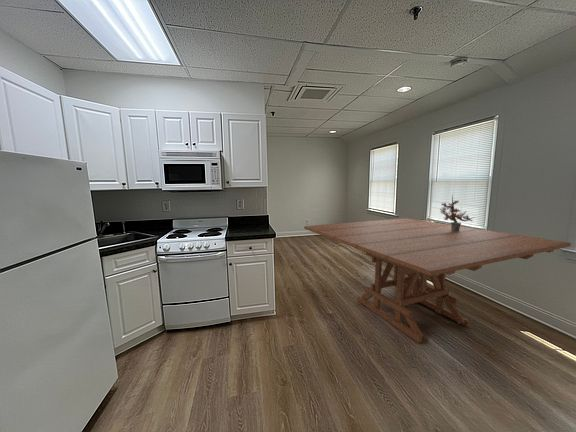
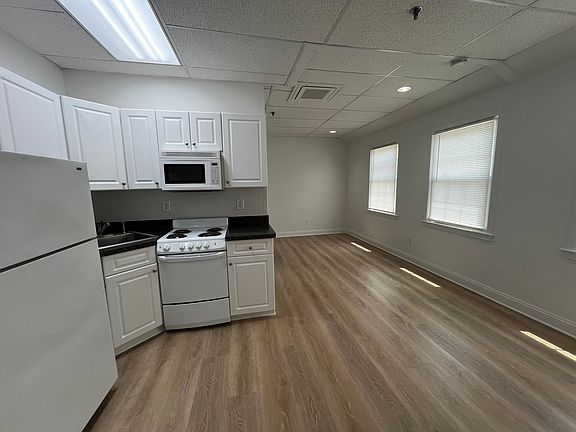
- dining table (409, 273)
- potted plant (454, 211)
